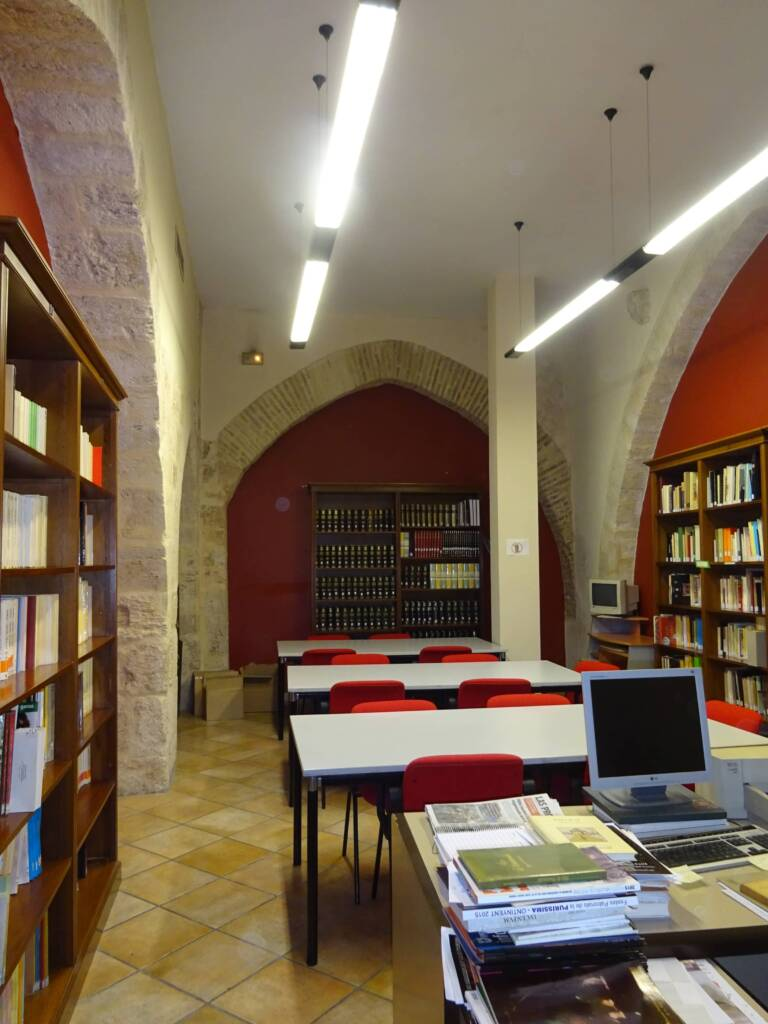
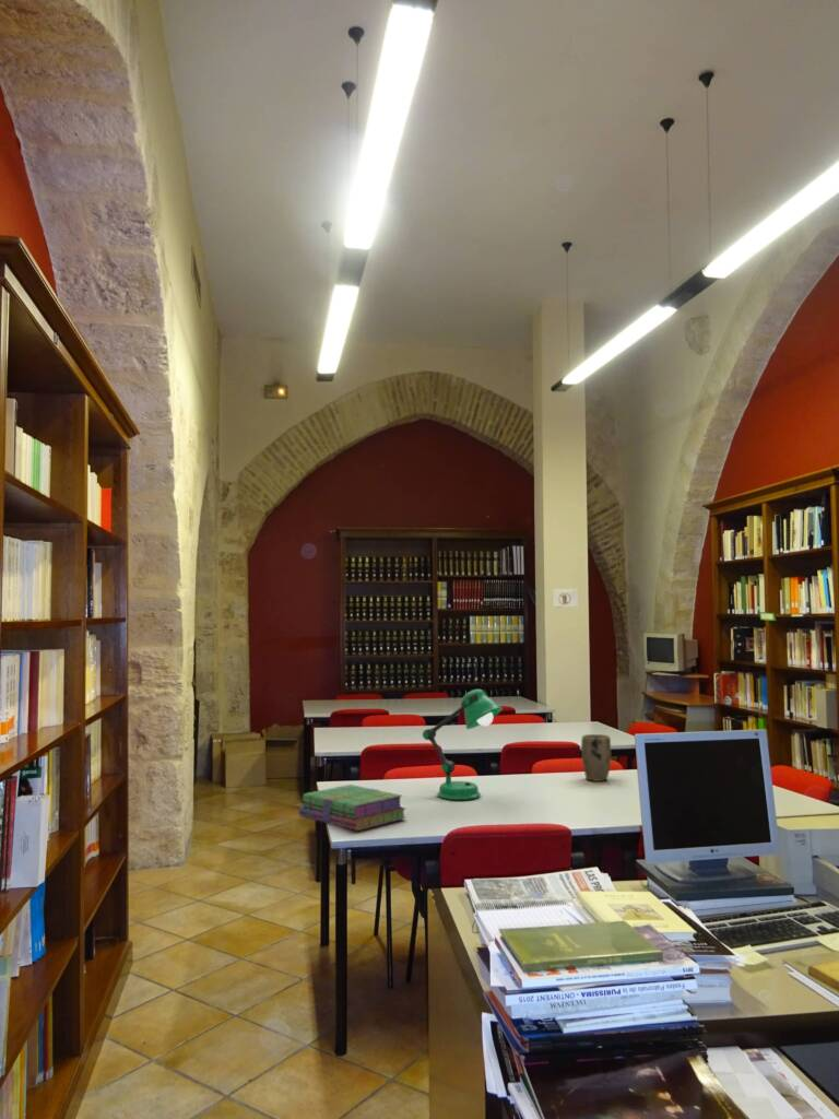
+ stack of books (352, 805)
+ desk lamp (466, 728)
+ plant pot (595, 757)
